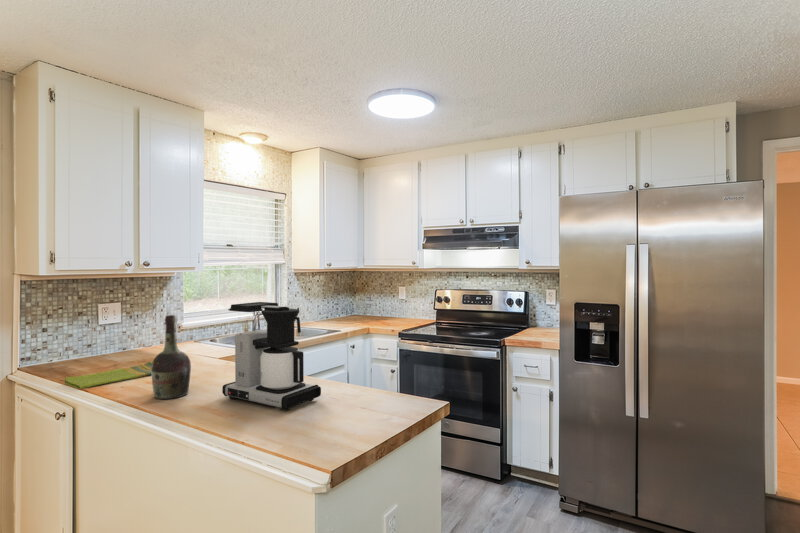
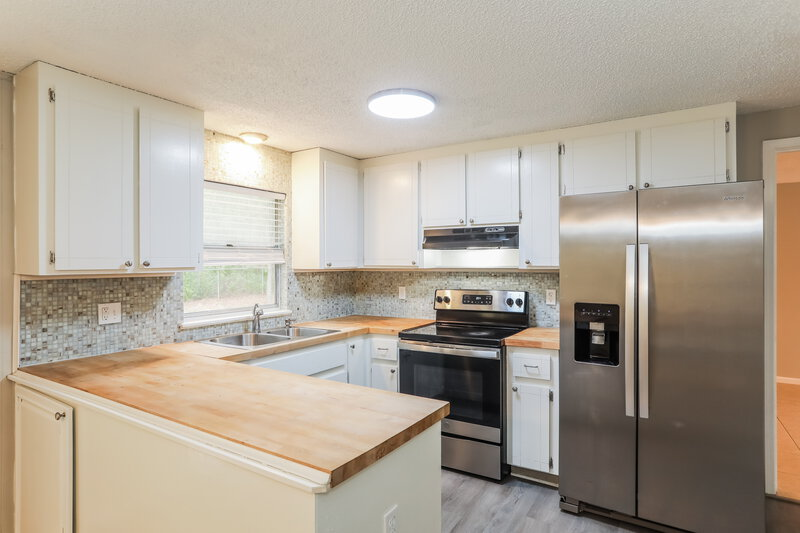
- cognac bottle (171, 354)
- coffee maker (271, 352)
- dish towel (119, 374)
